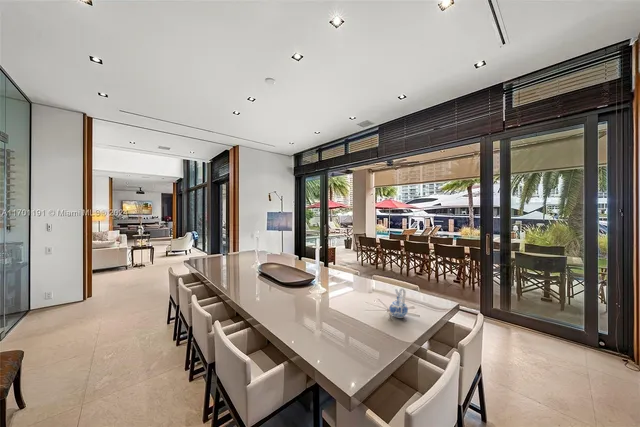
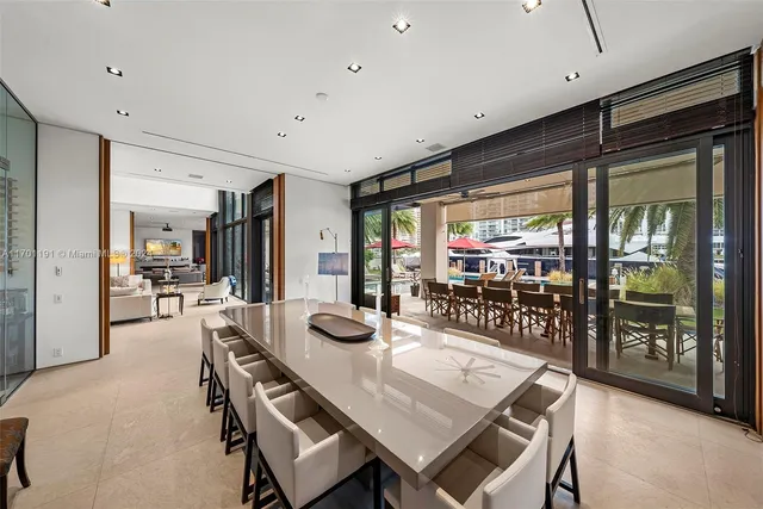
- ceramic pitcher (398, 301)
